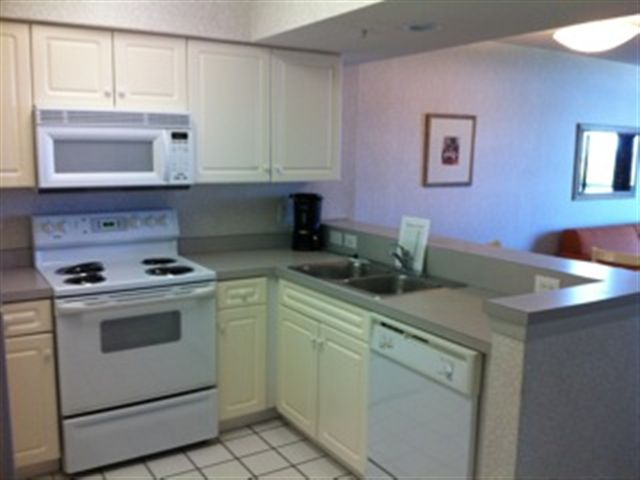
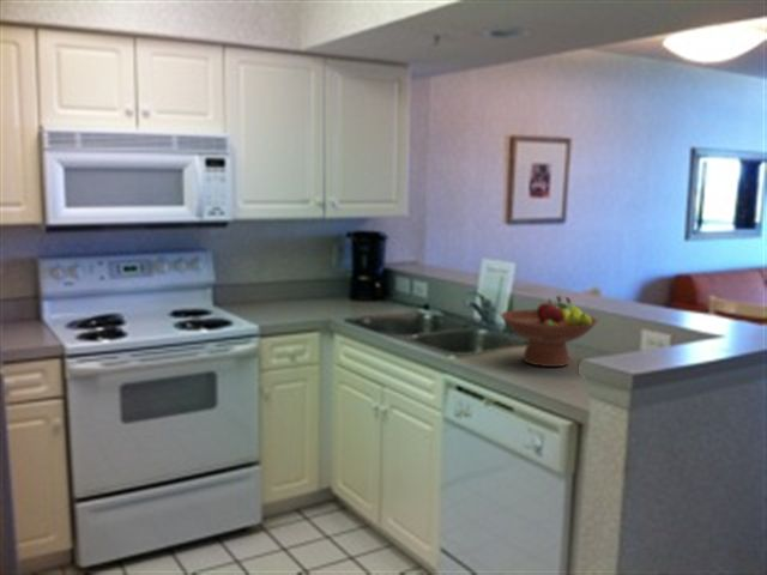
+ fruit bowl (546, 331)
